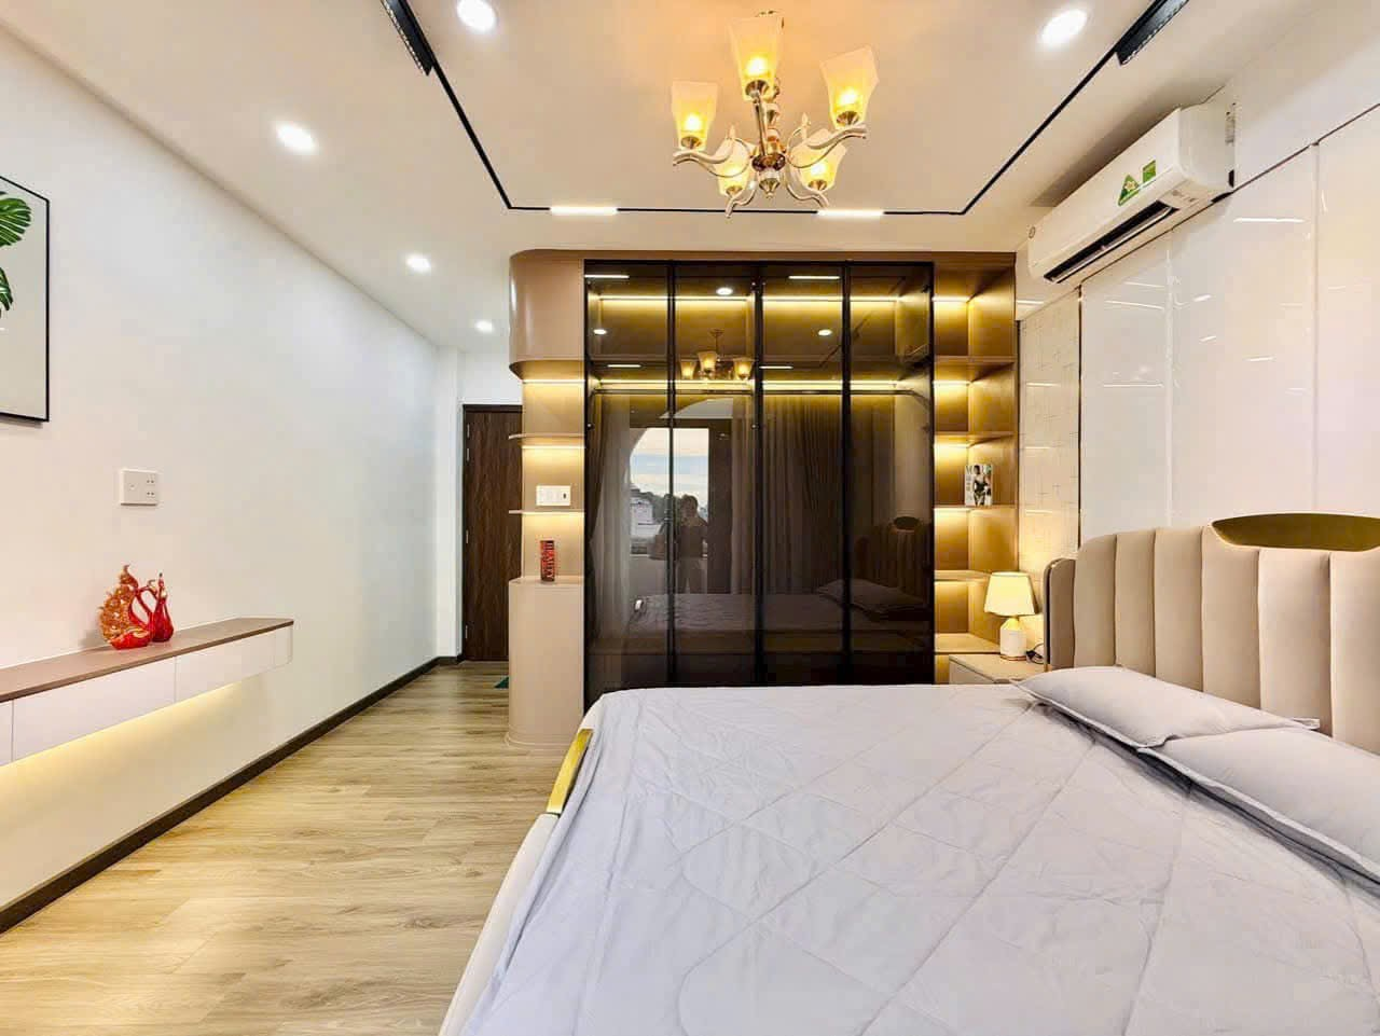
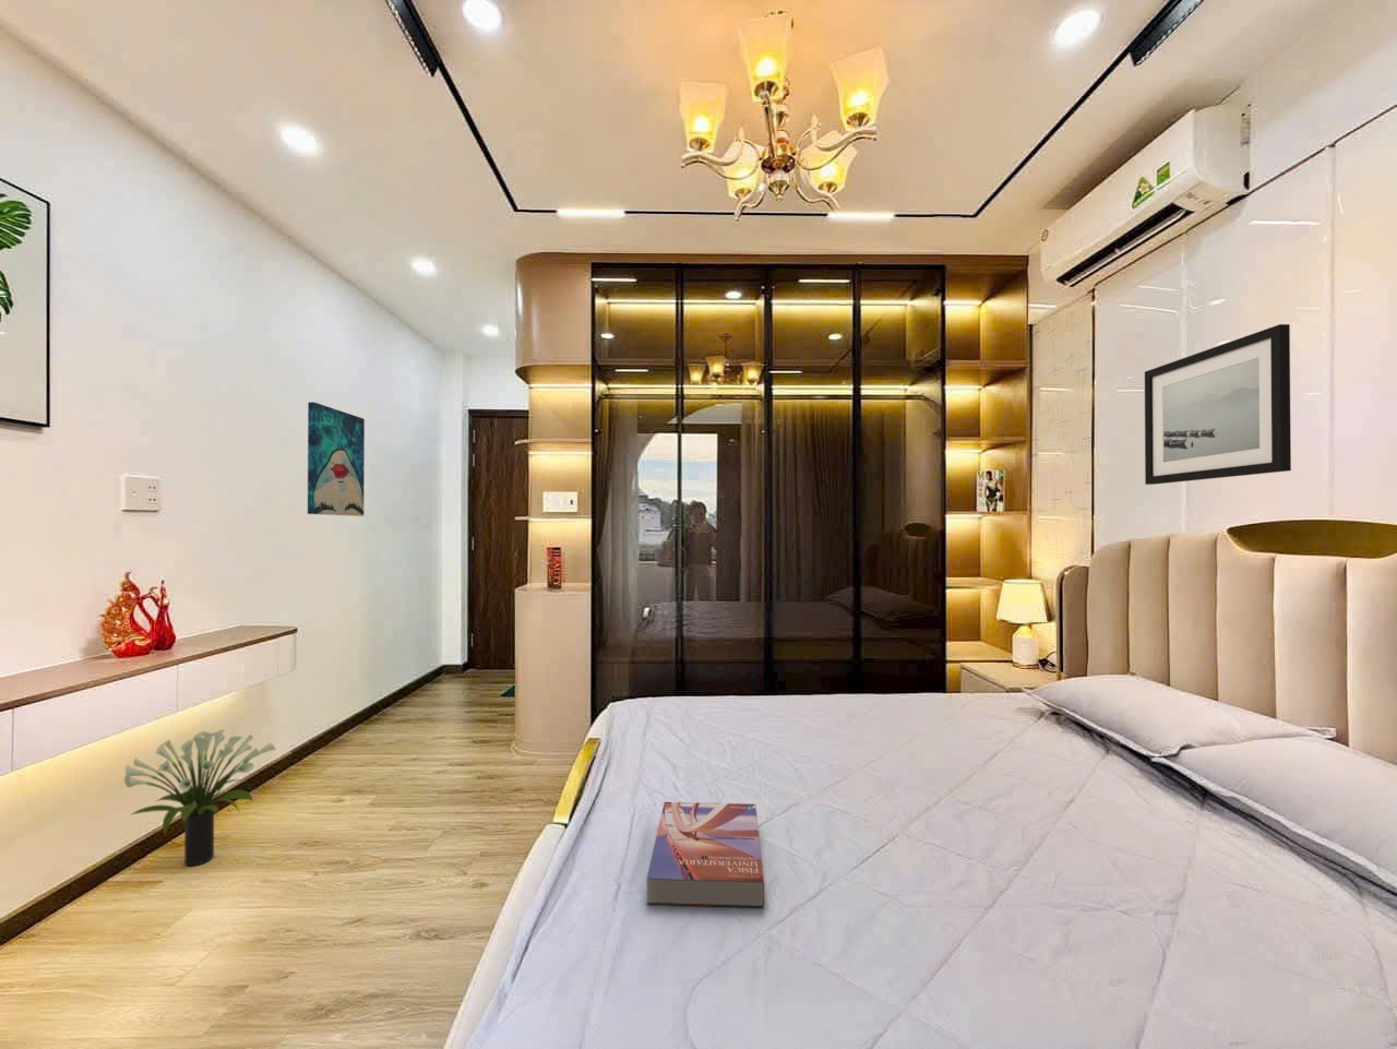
+ wall art (1208, 413)
+ textbook (707, 847)
+ potted plant (201, 793)
+ wall art (337, 463)
